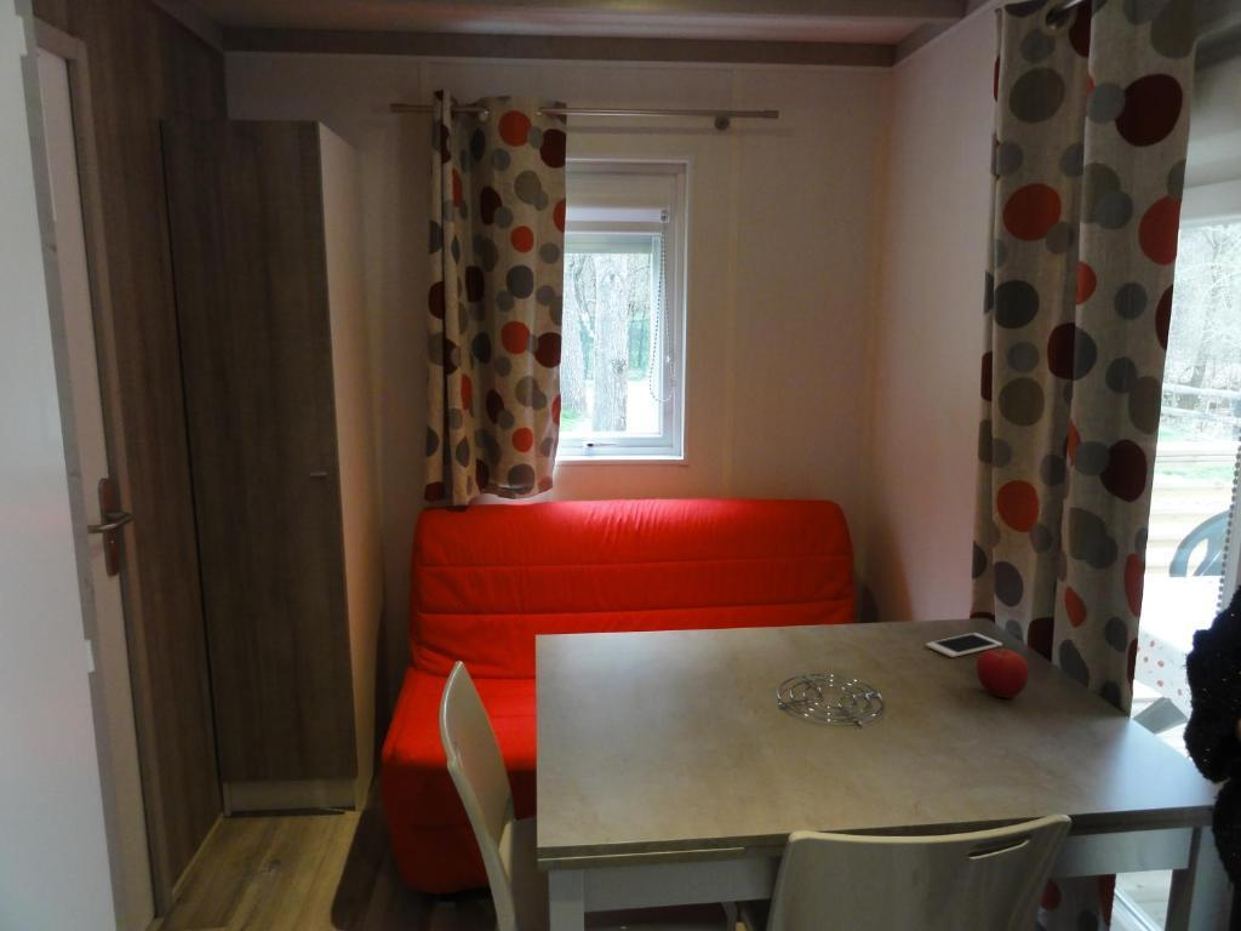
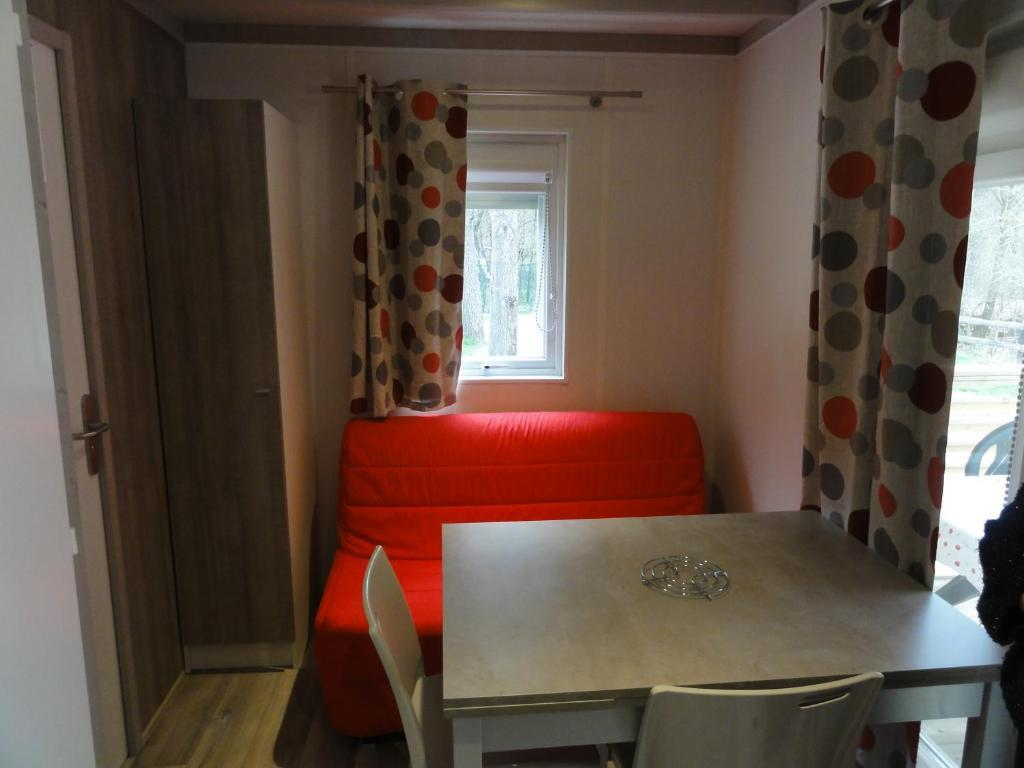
- fruit (1002, 670)
- cell phone (963, 644)
